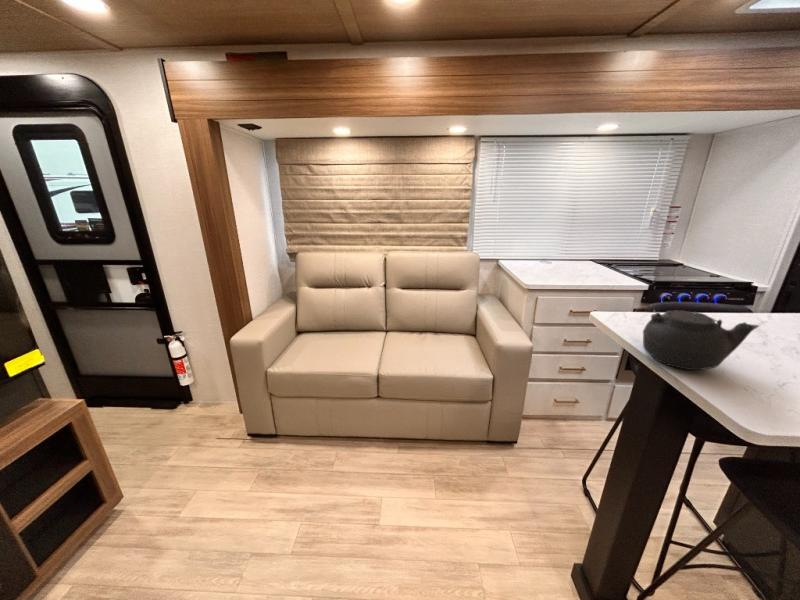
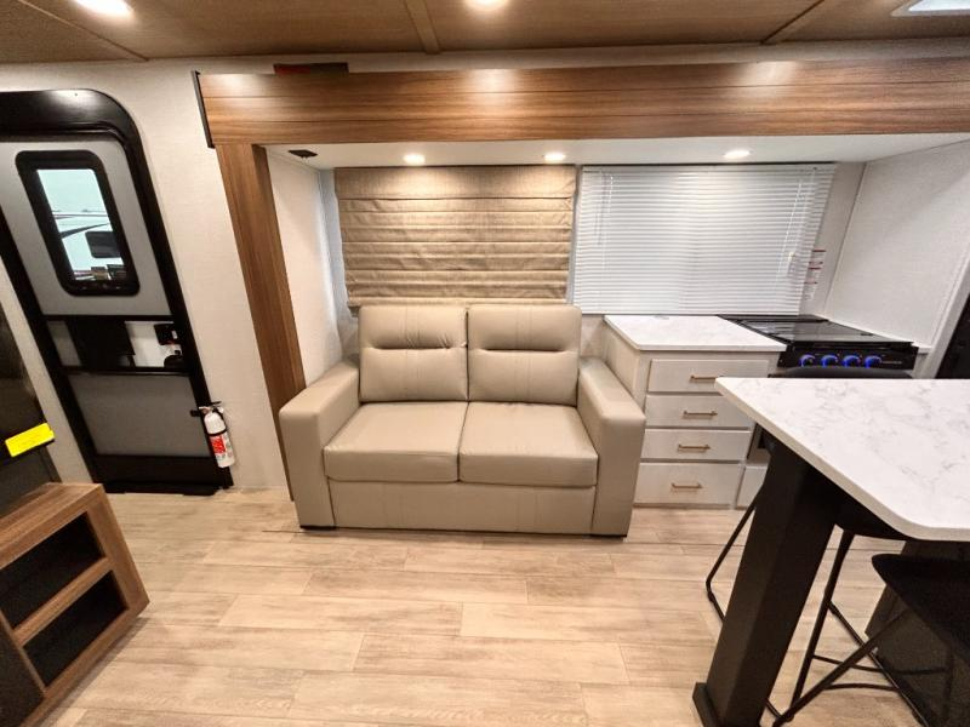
- teapot (692, 340)
